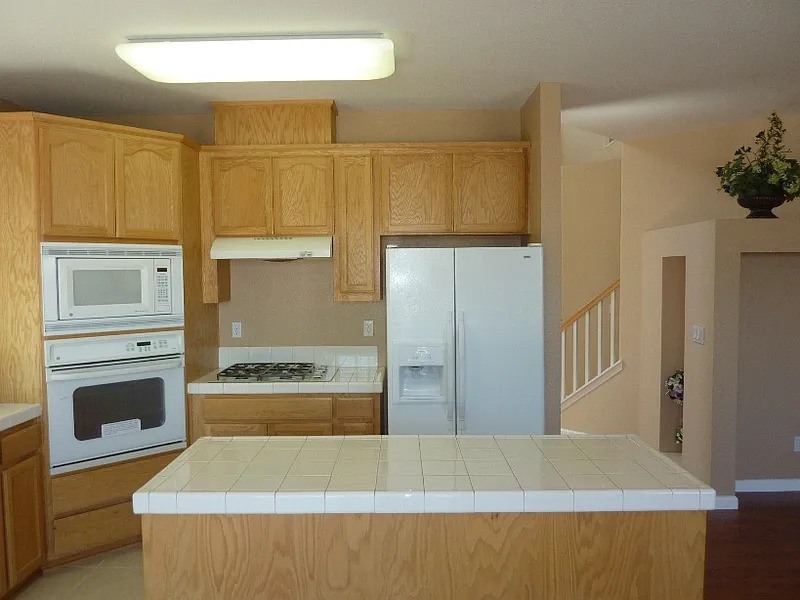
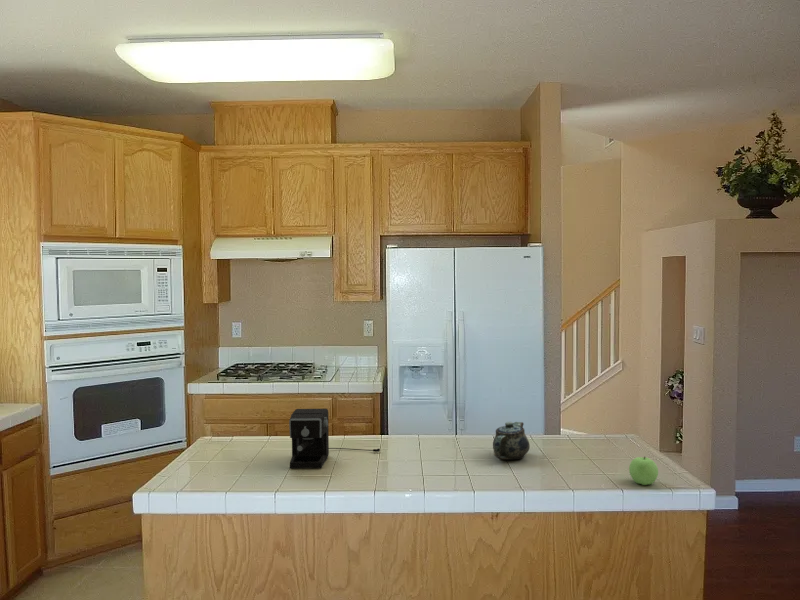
+ apple (643, 469)
+ coffee maker (328, 436)
+ chinaware (509, 439)
